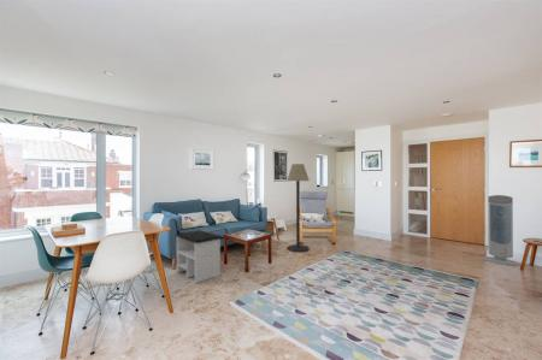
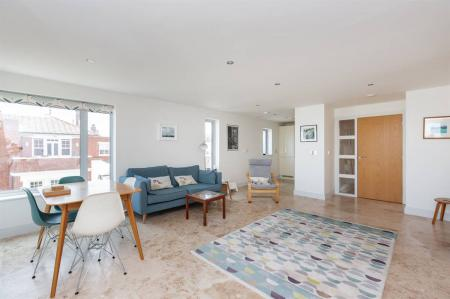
- air purifier (500, 228)
- side table (198, 254)
- floor lamp (297, 206)
